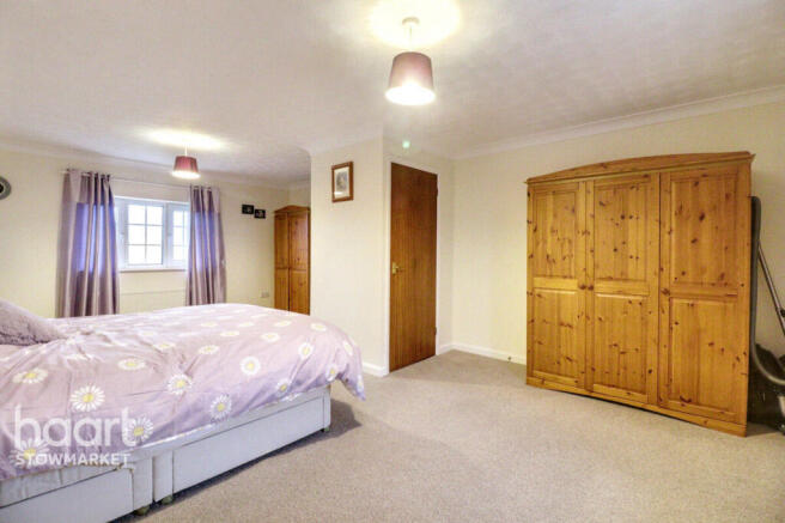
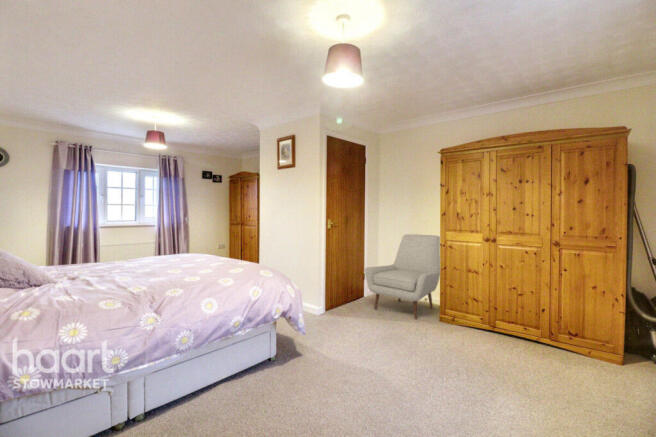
+ chair (408, 271)
